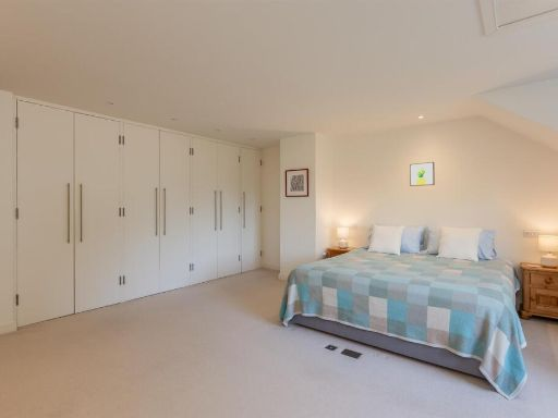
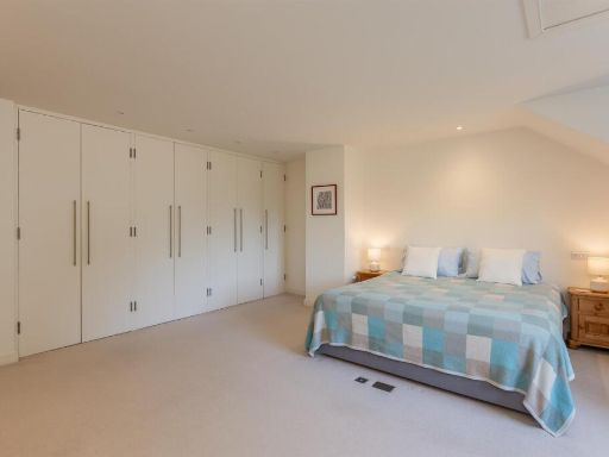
- wall art (422, 174)
